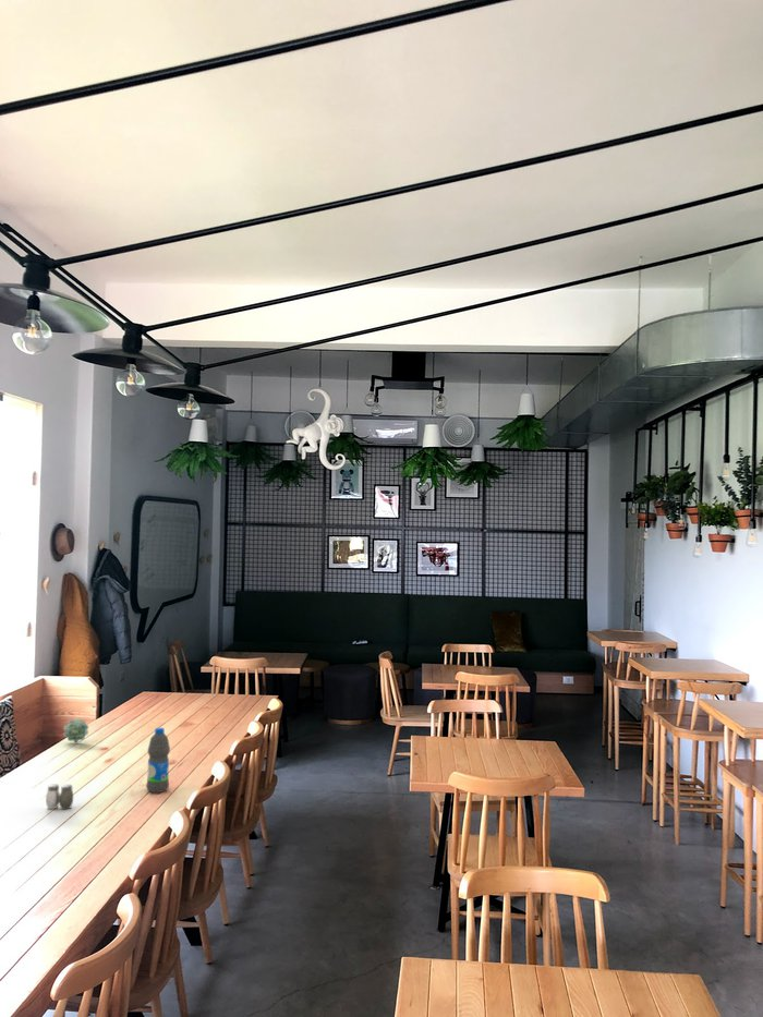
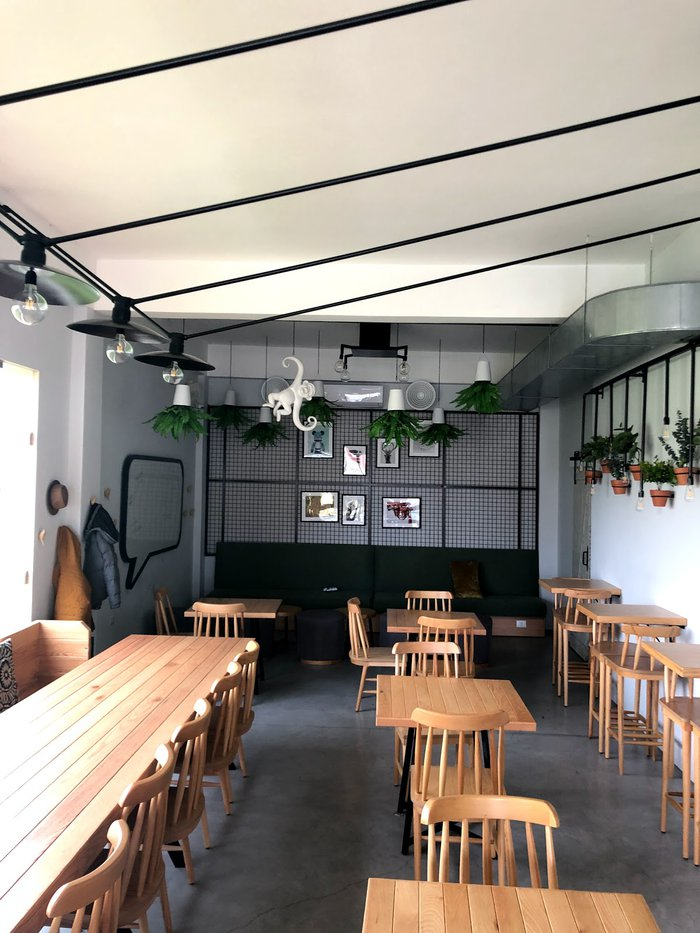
- succulent plant (75, 730)
- salt and pepper shaker (59, 796)
- water bottle (158, 759)
